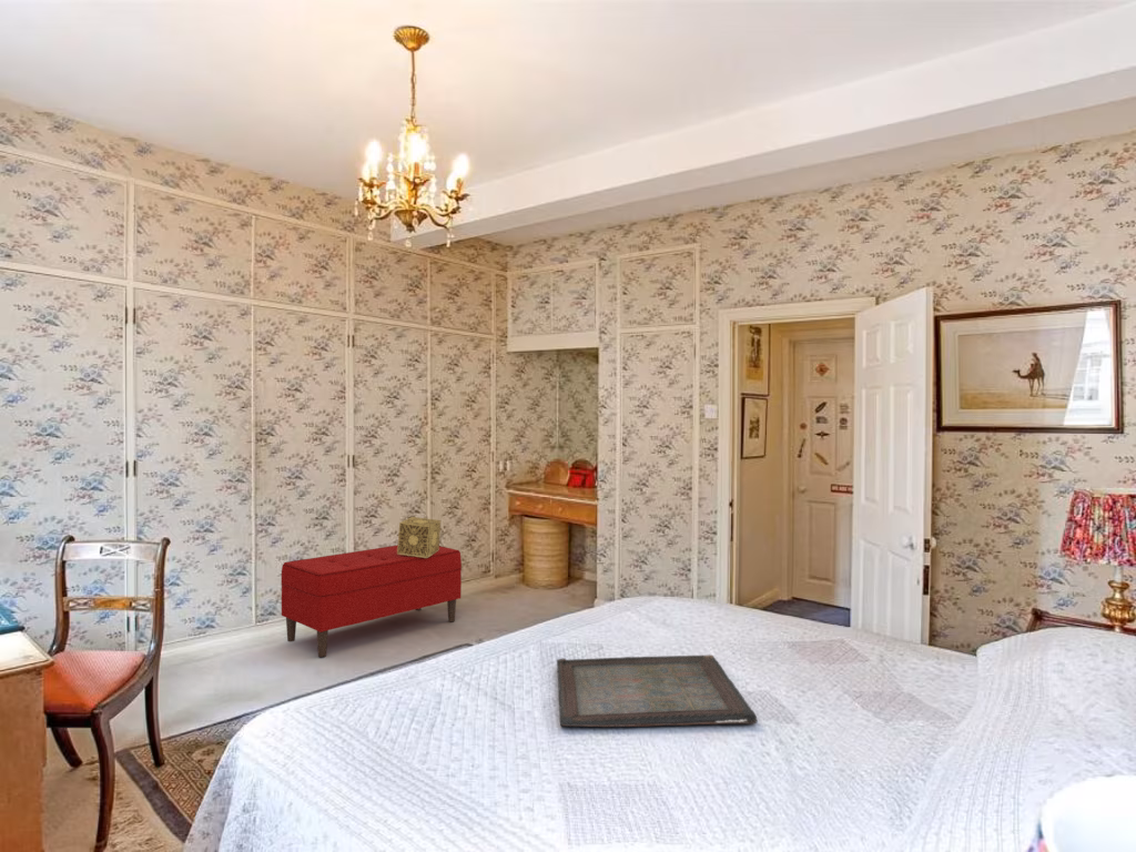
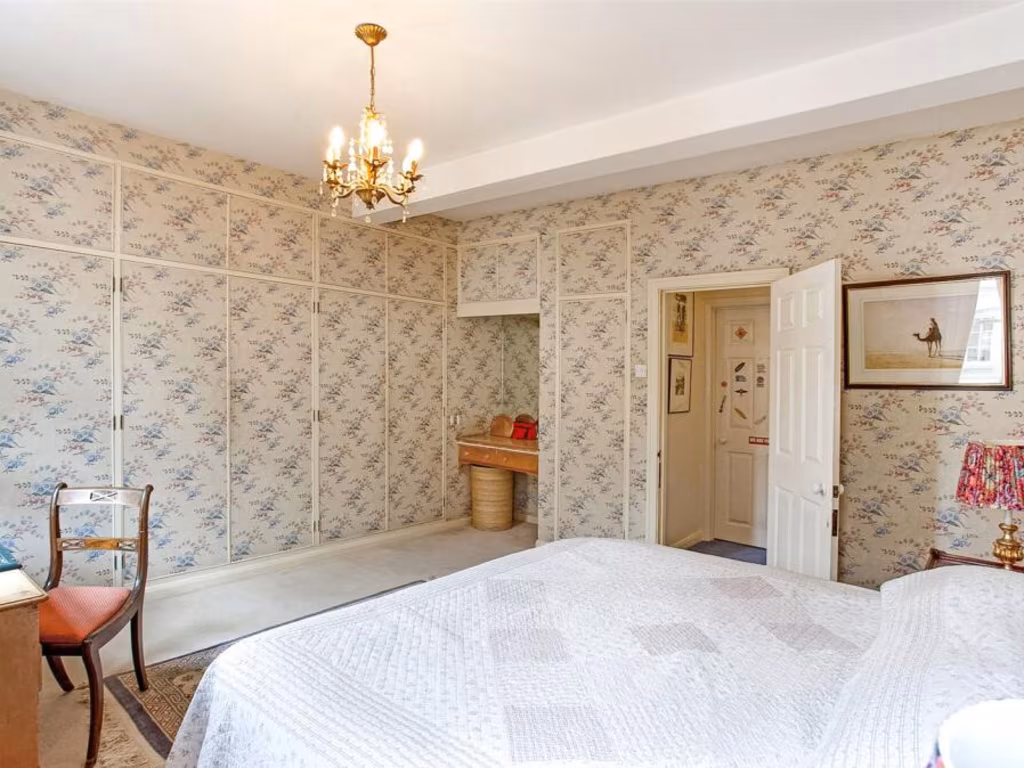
- decorative box (418, 538)
- bench (375, 592)
- serving tray (646, 686)
